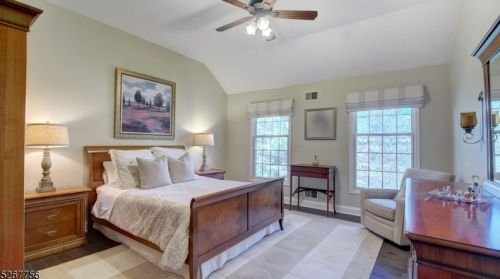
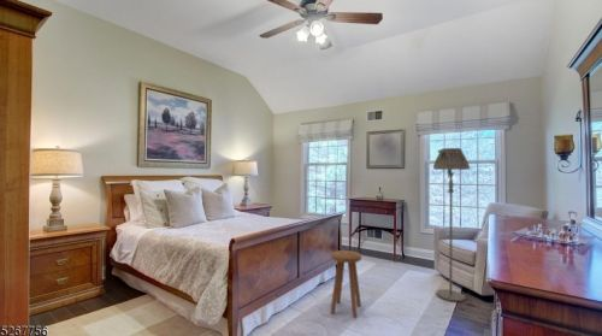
+ floor lamp (450, 222)
+ stool (349, 281)
